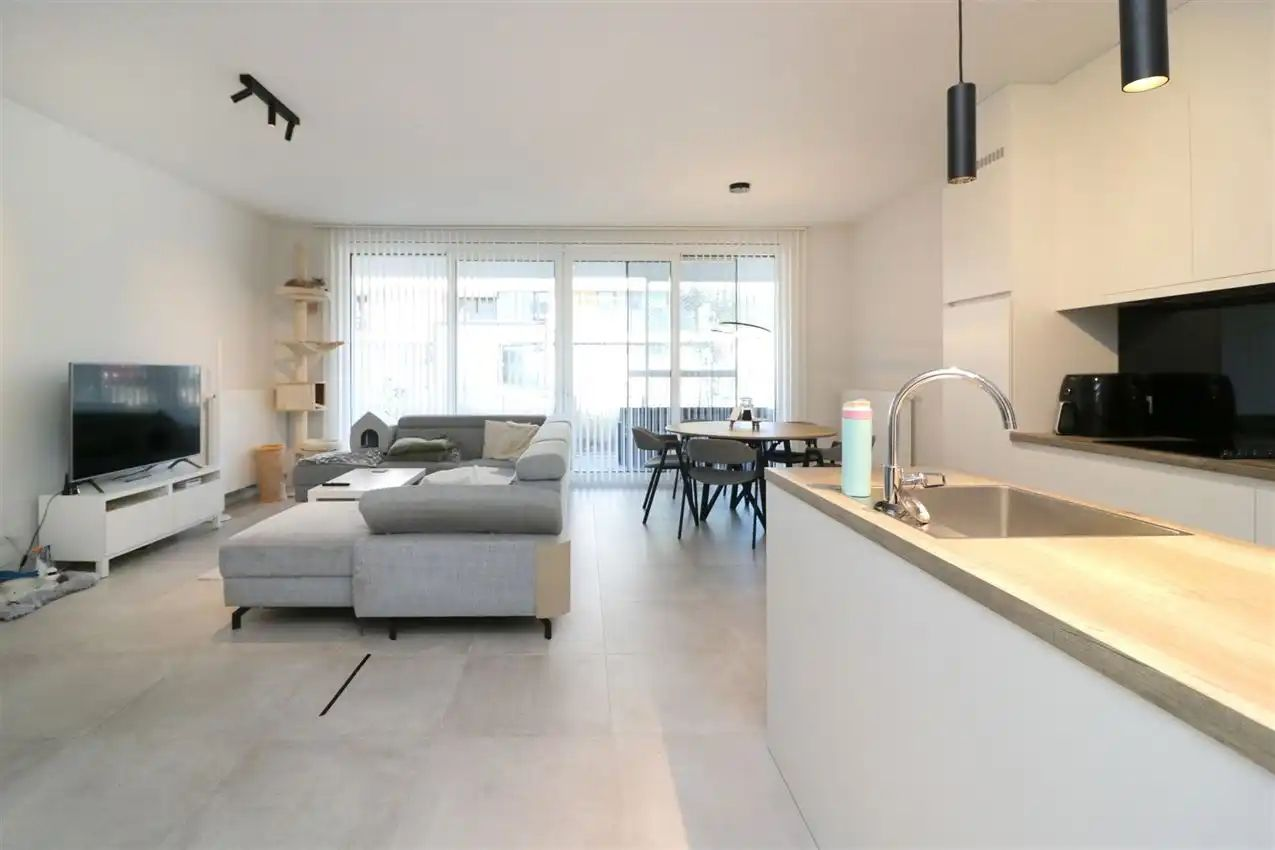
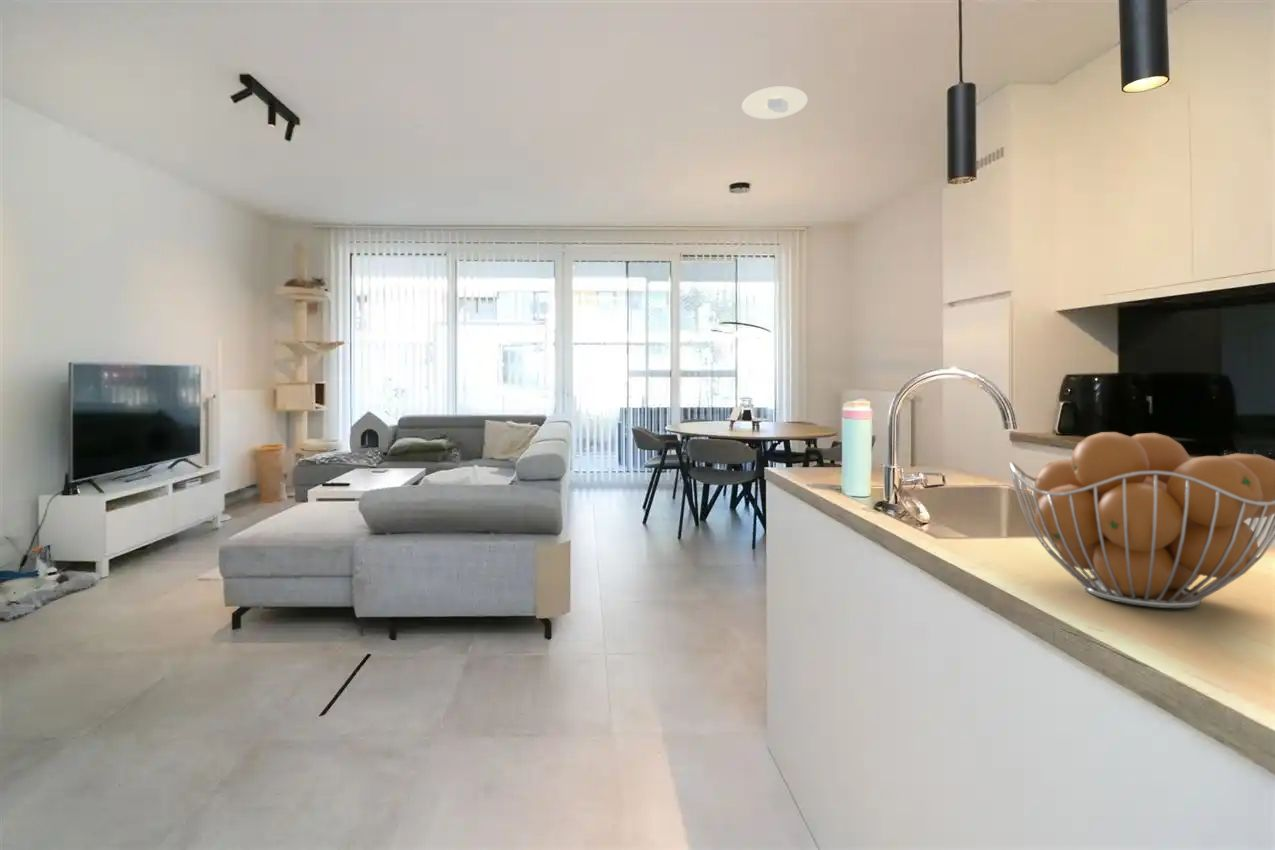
+ fruit basket (1138, 513)
+ recessed light (774, 100)
